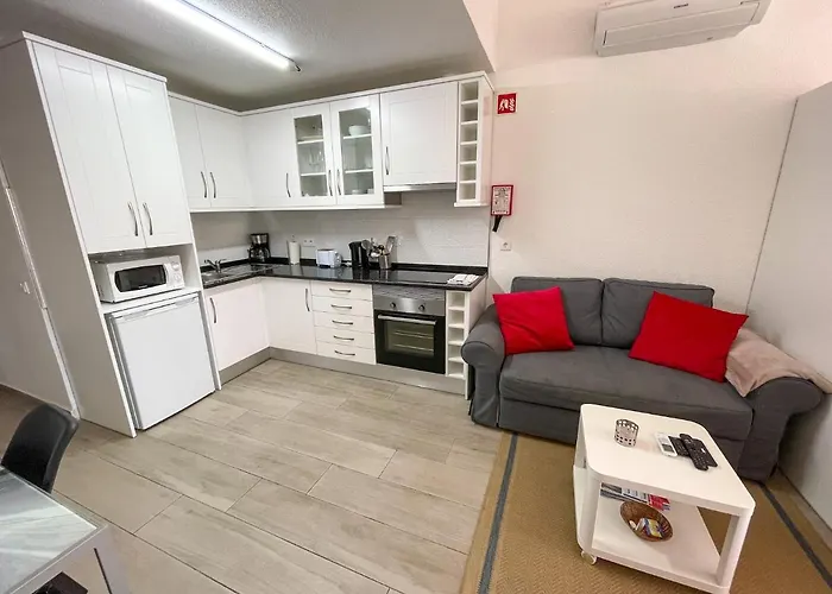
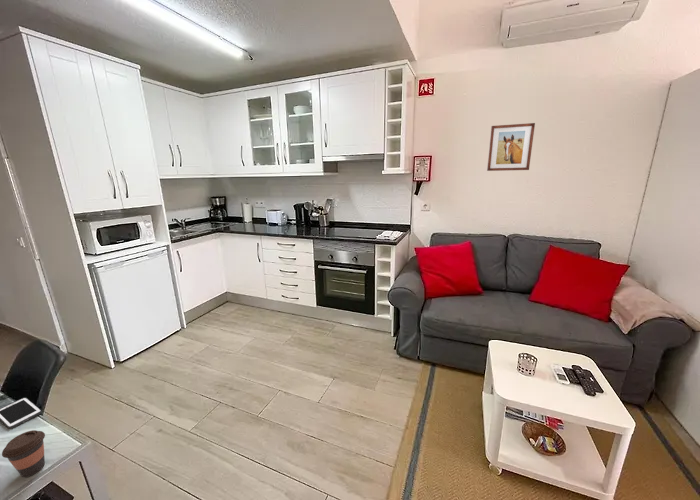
+ coffee cup (28, 454)
+ cell phone (18, 412)
+ wall art (509, 148)
